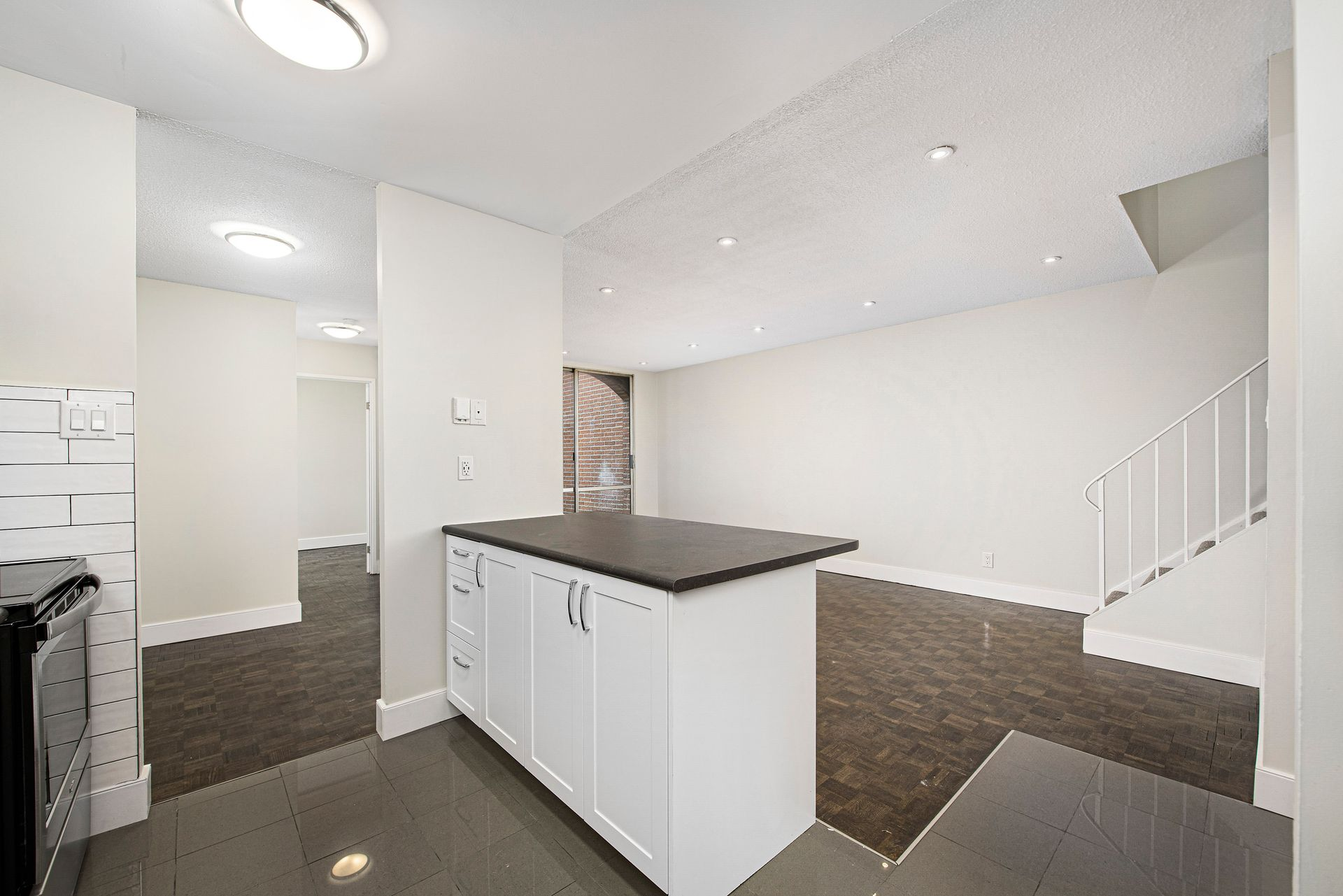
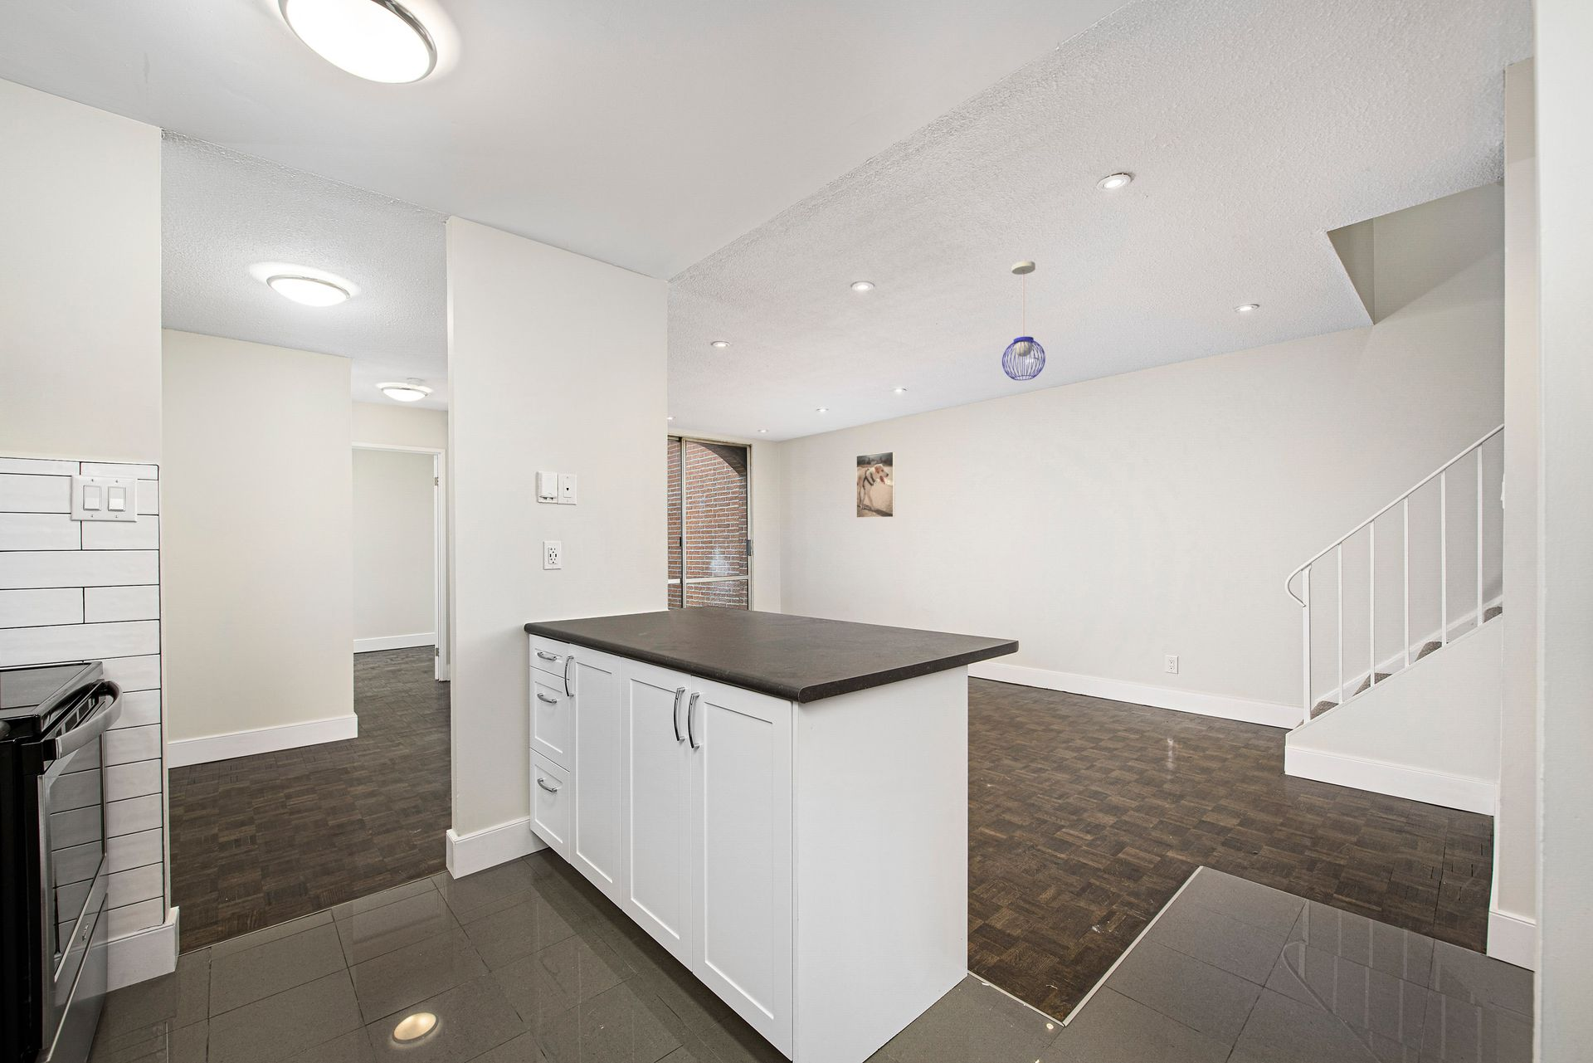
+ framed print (874, 485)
+ pendant light (1022, 322)
